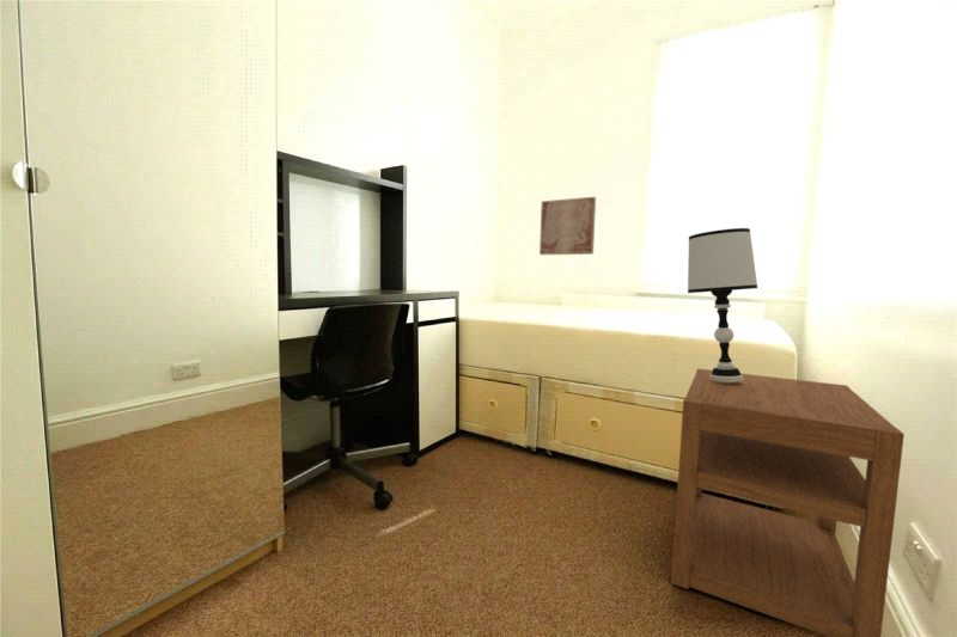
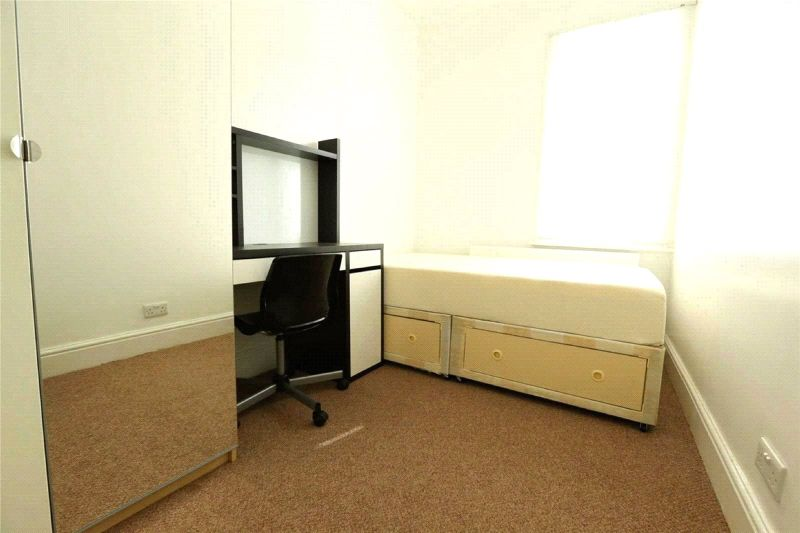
- nightstand (764, 477)
- table lamp (730, 306)
- wall art (566, 227)
